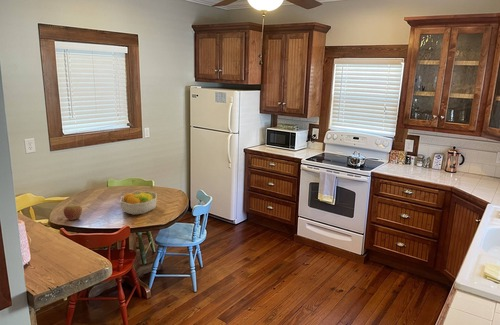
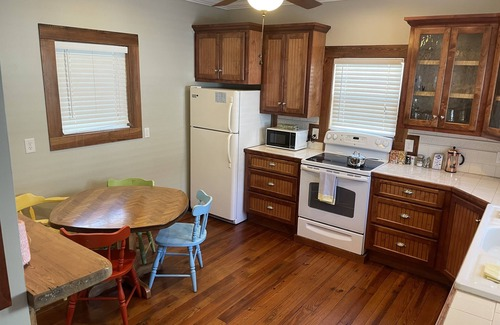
- apple (73, 211)
- fruit bowl (139, 200)
